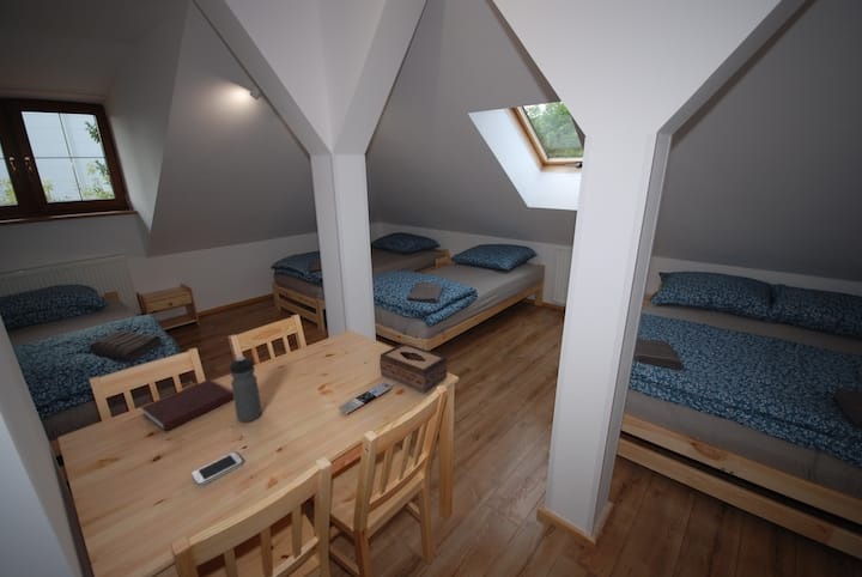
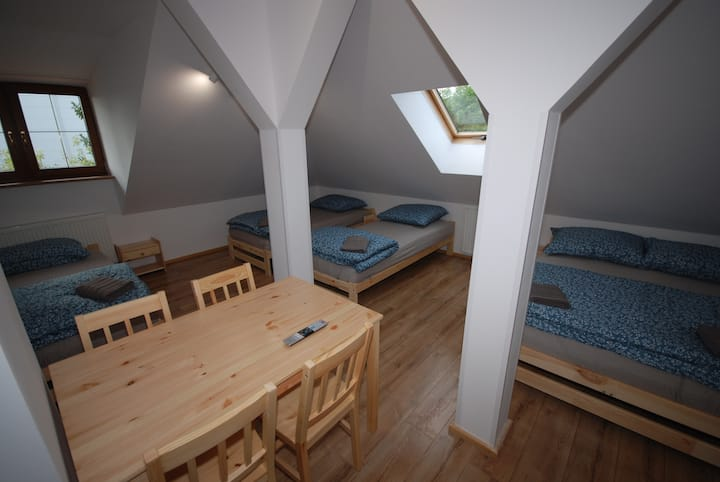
- smartphone (218, 468)
- water bottle (244, 387)
- notebook (188, 402)
- tissue box (413, 365)
